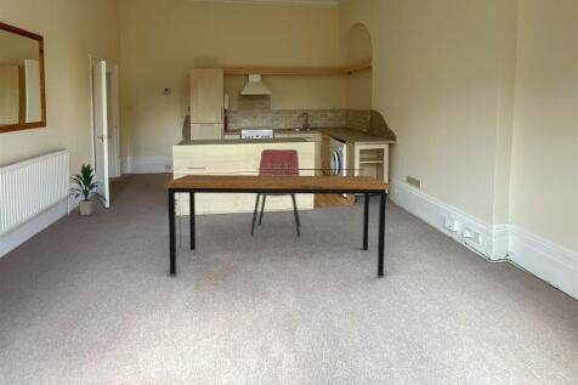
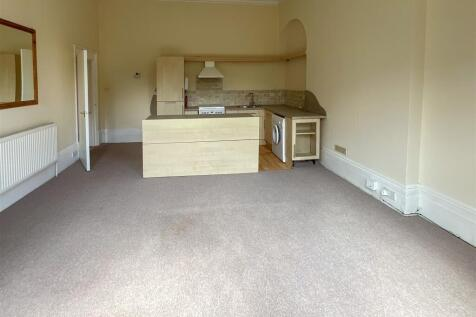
- dining table (270, 192)
- indoor plant (86, 189)
- dining chair (277, 193)
